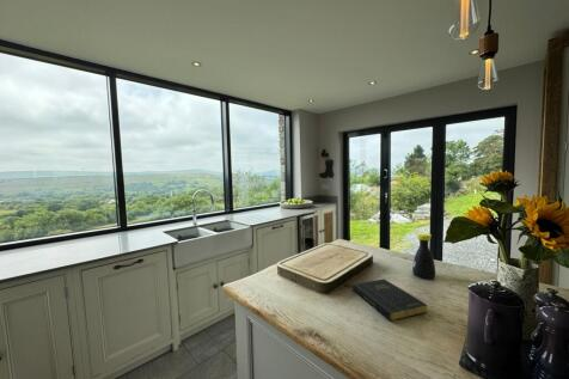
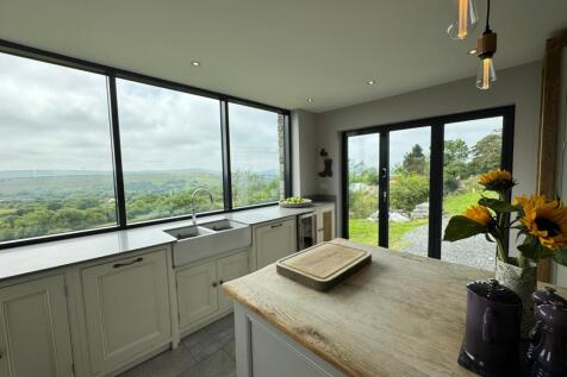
- bottle (423, 253)
- book (387, 298)
